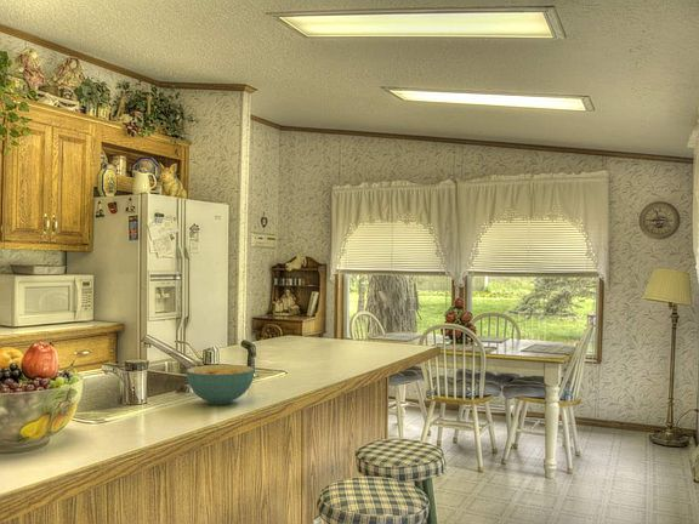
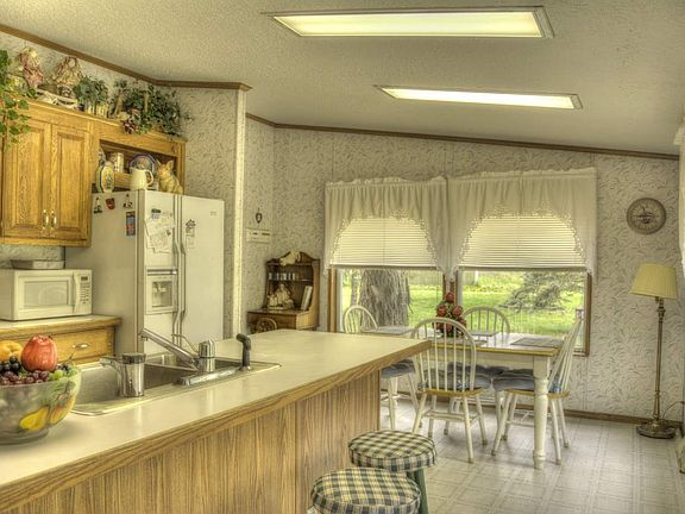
- cereal bowl (220, 386)
